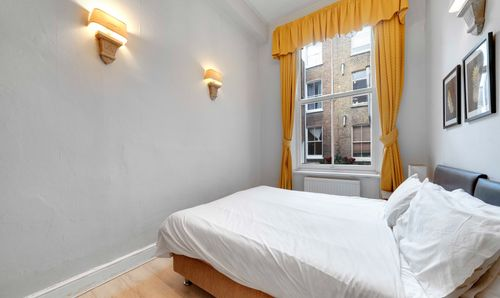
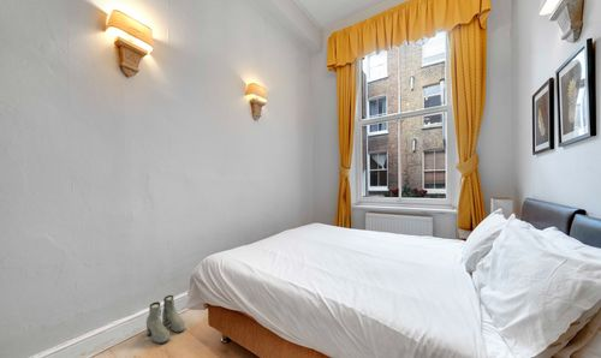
+ boots (165, 316)
